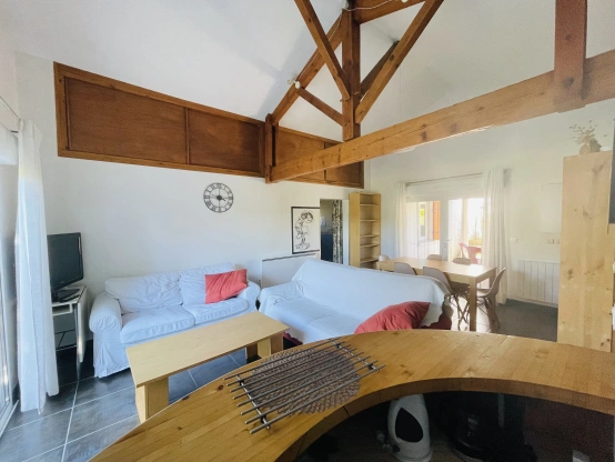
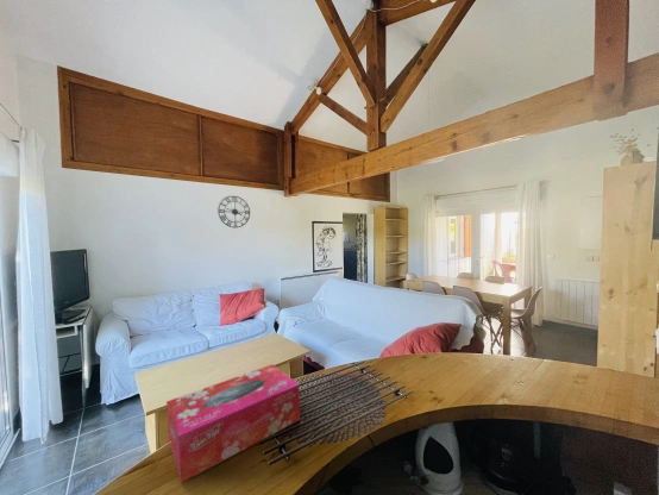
+ tissue box (236, 411)
